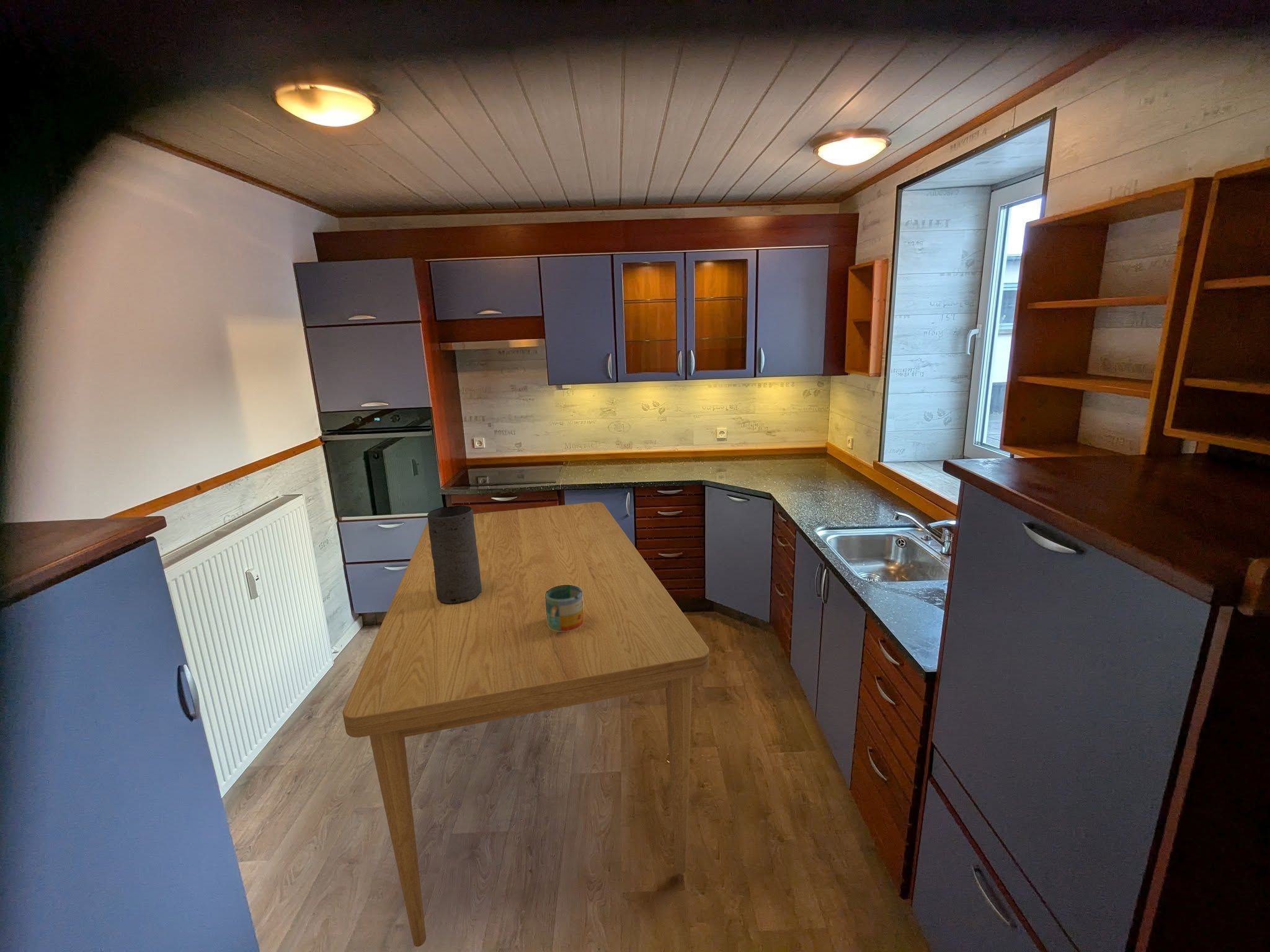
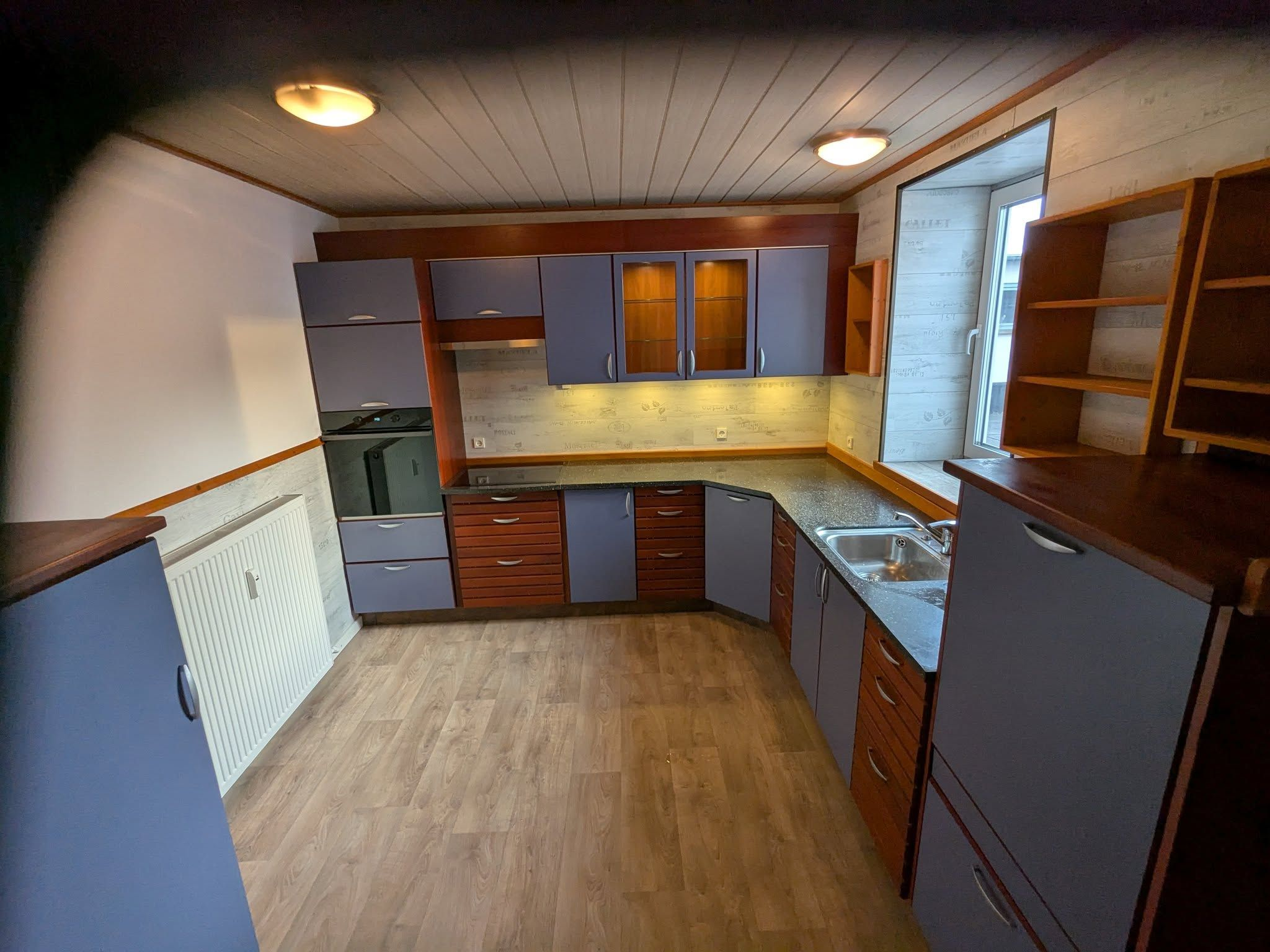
- mug (562, 609)
- dining table (533, 653)
- vase (455, 553)
